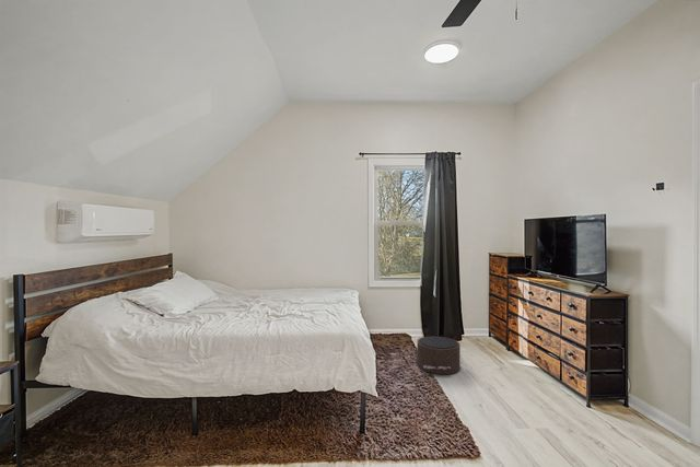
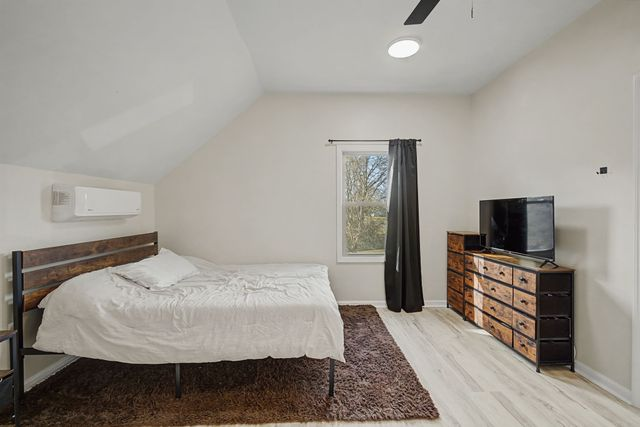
- pouf (434, 353)
